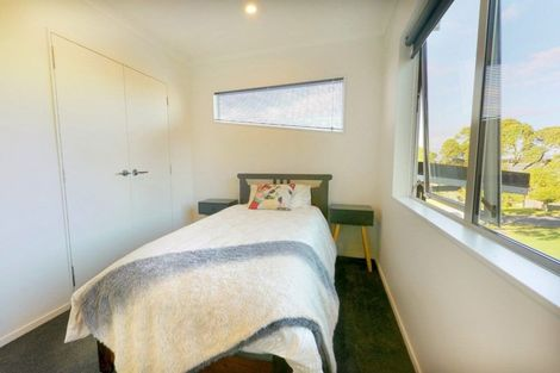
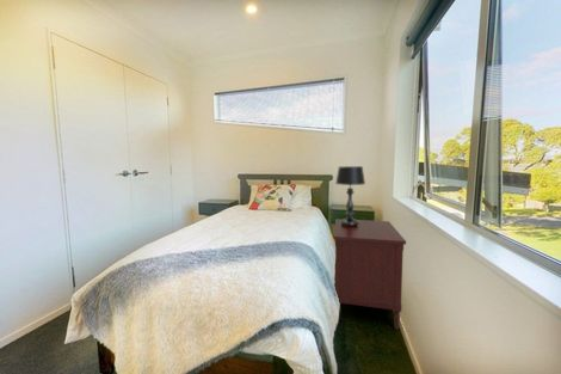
+ table lamp (350, 195)
+ dresser (363, 266)
